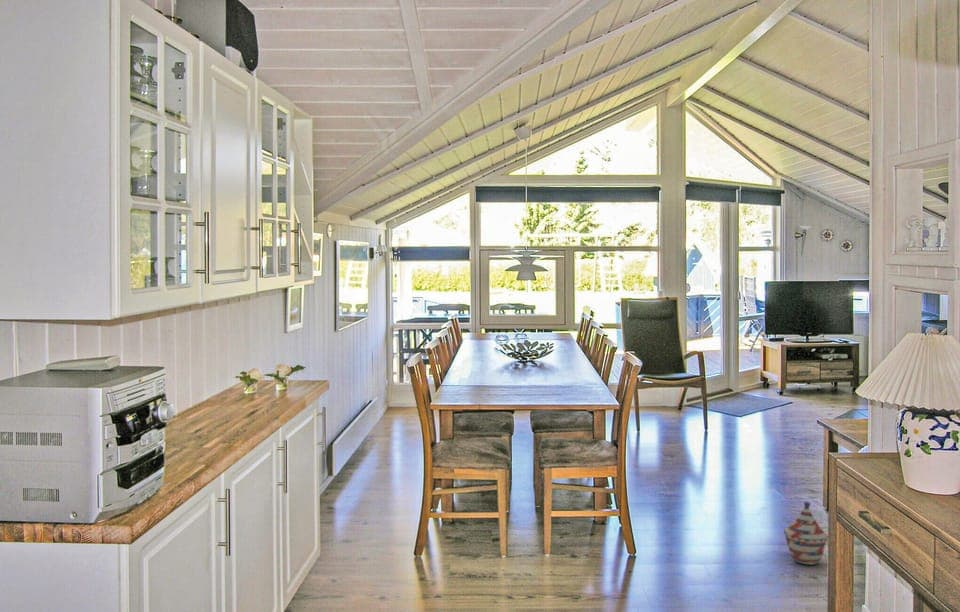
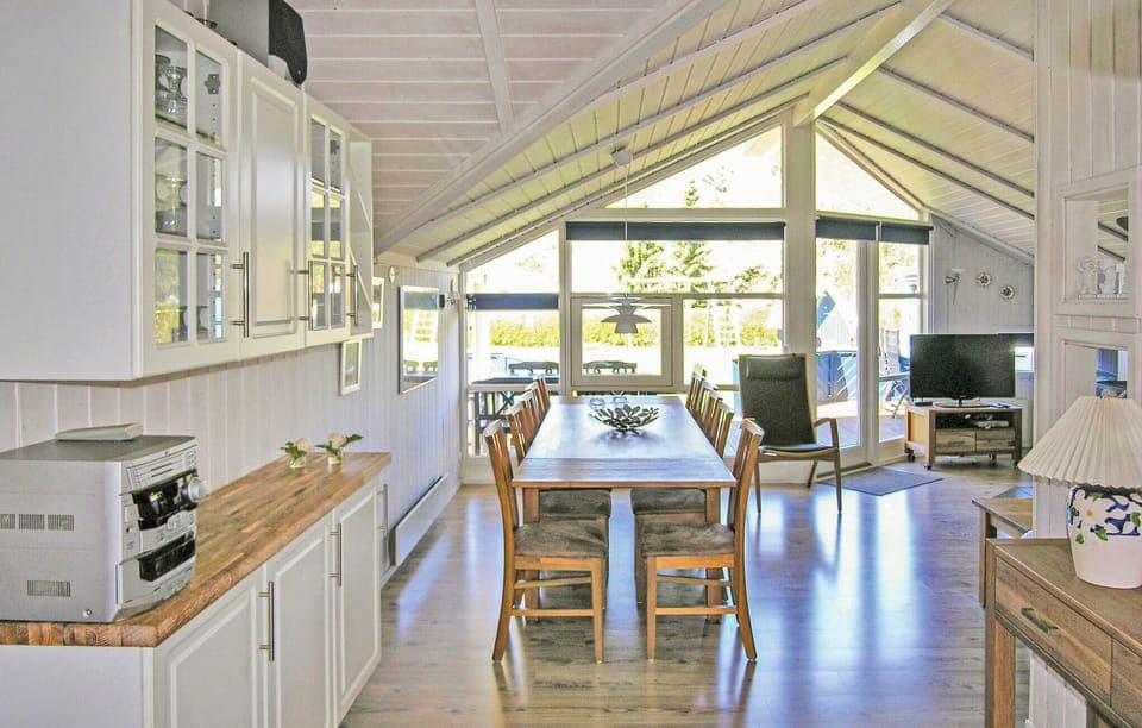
- woven basket (805, 531)
